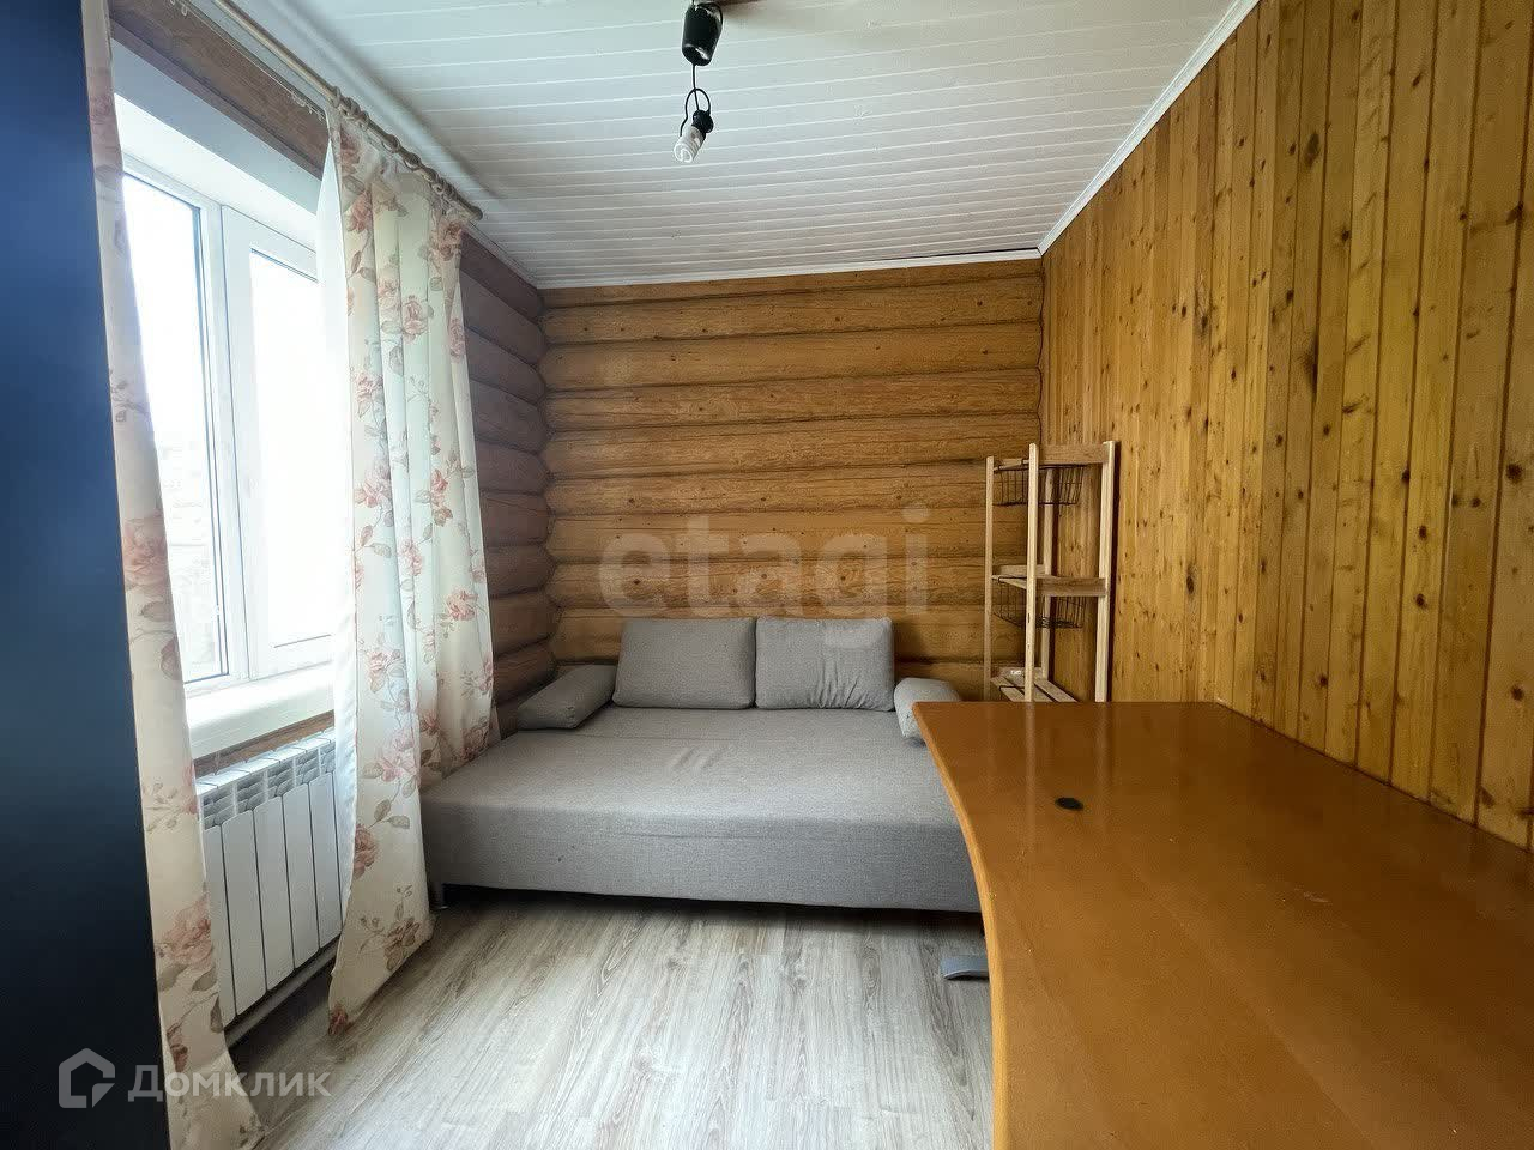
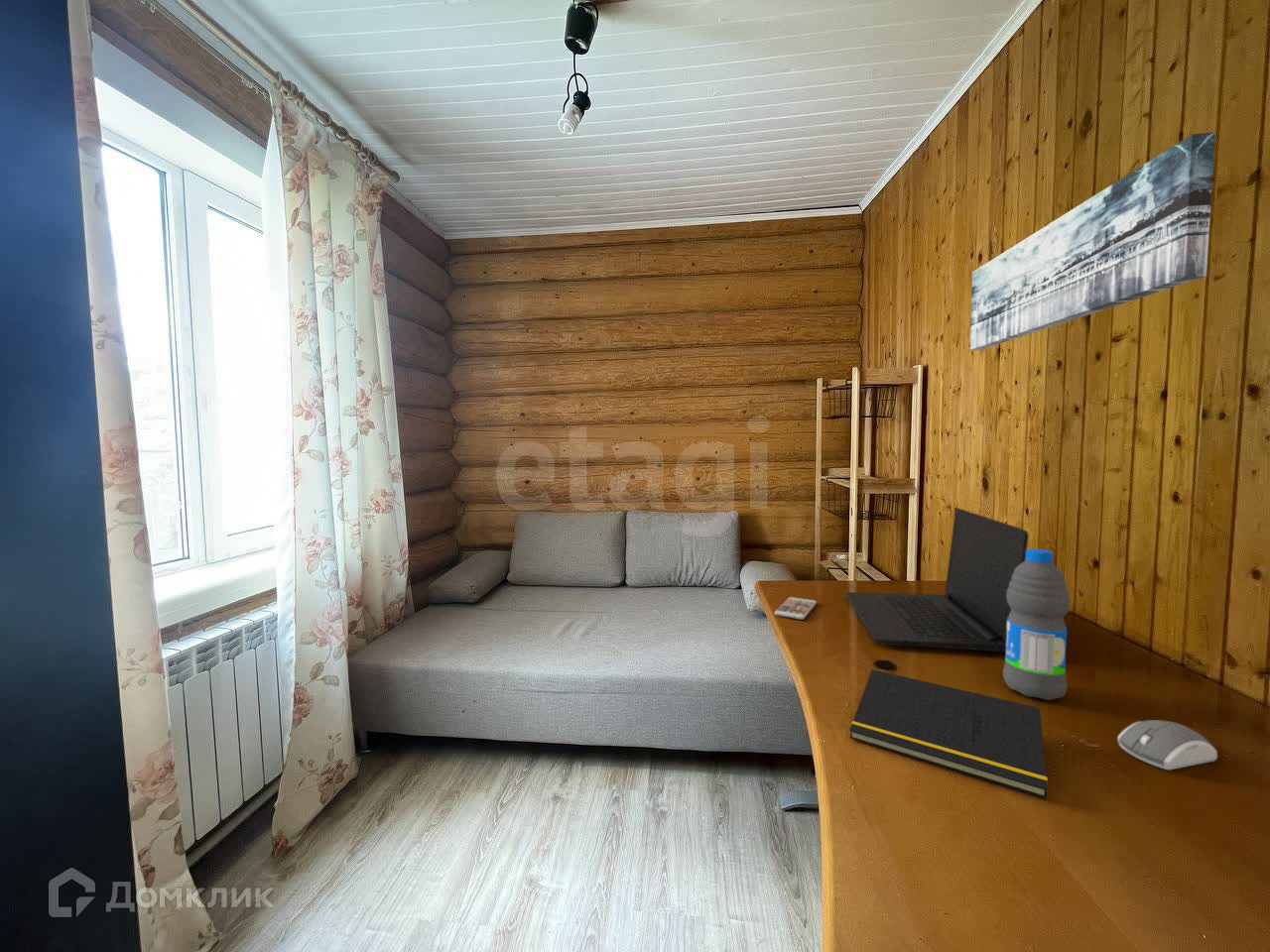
+ computer mouse (1169, 738)
+ laptop (921, 594)
+ water bottle (1036, 621)
+ wall art (1056, 273)
+ smartphone (796, 607)
+ notepad (945, 723)
